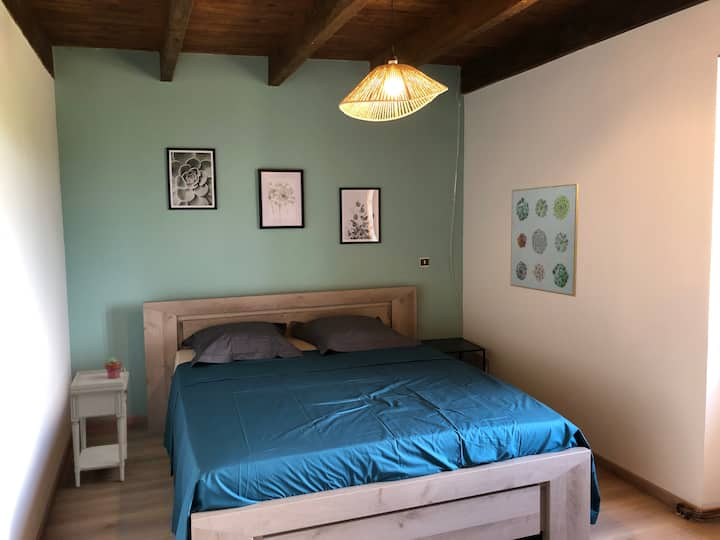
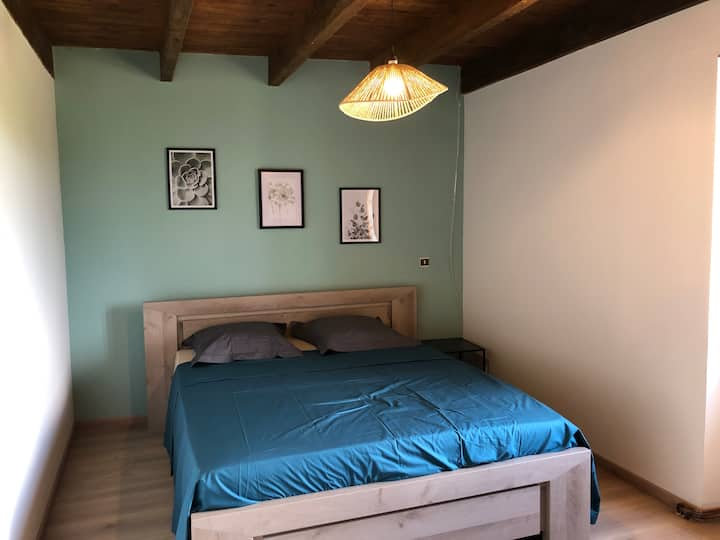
- potted succulent (113, 366)
- nightstand (101, 415)
- wall art (541, 239)
